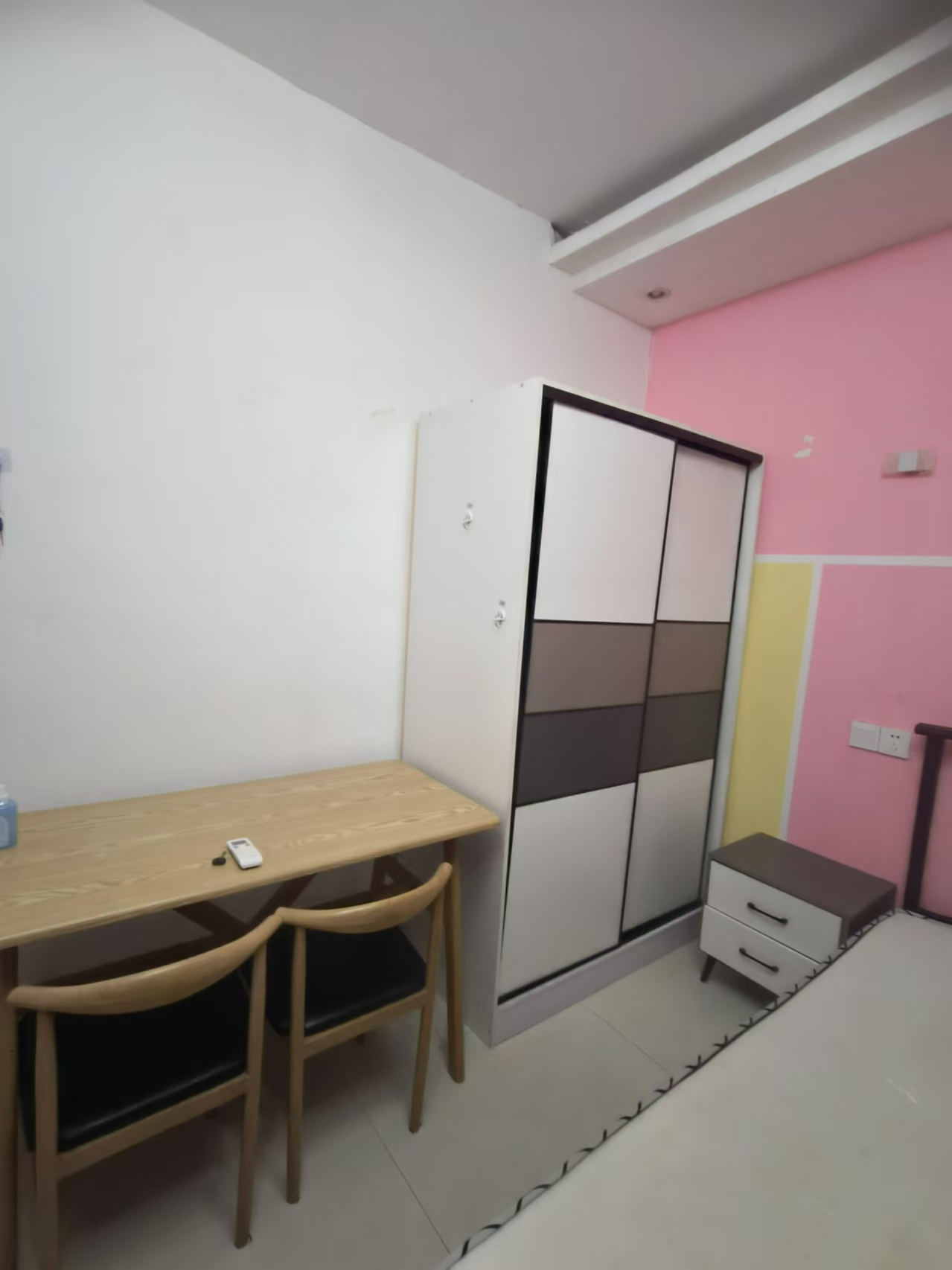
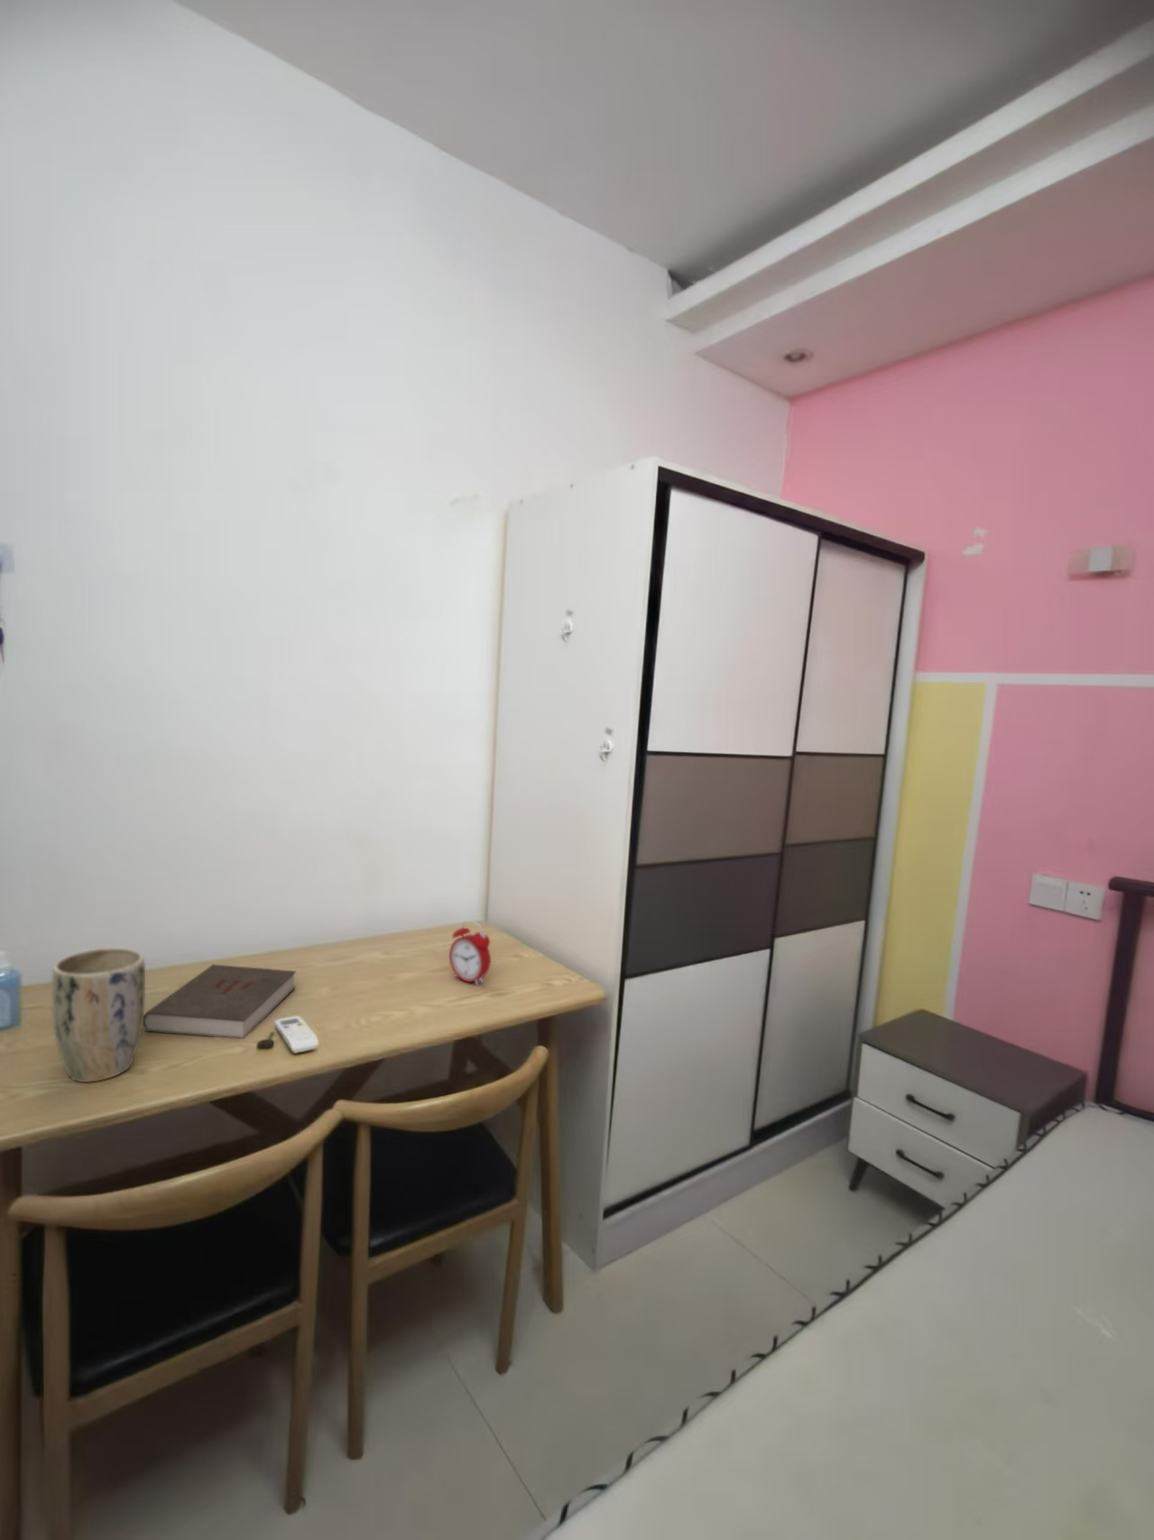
+ book (224, 998)
+ alarm clock (470, 951)
+ plant pot (99, 1015)
